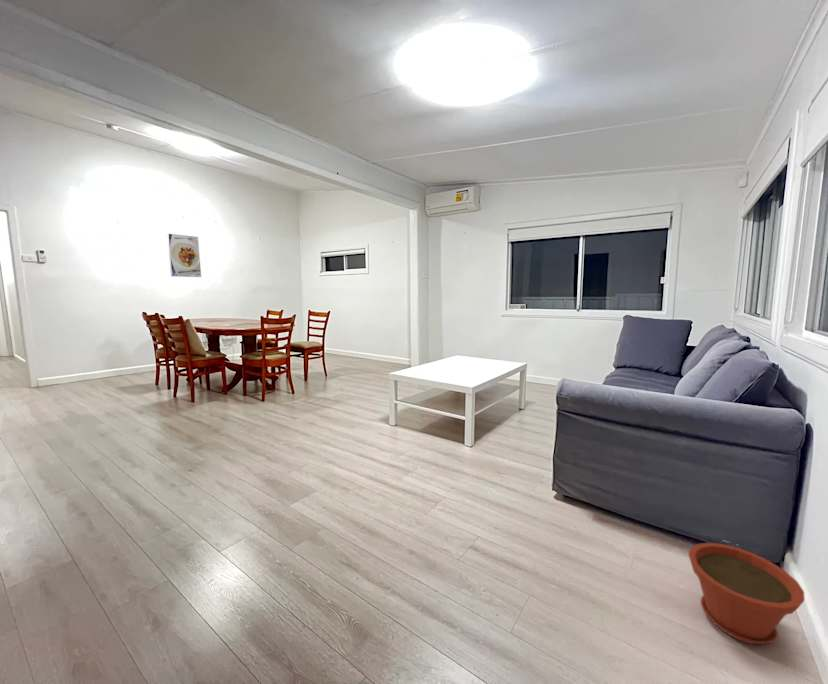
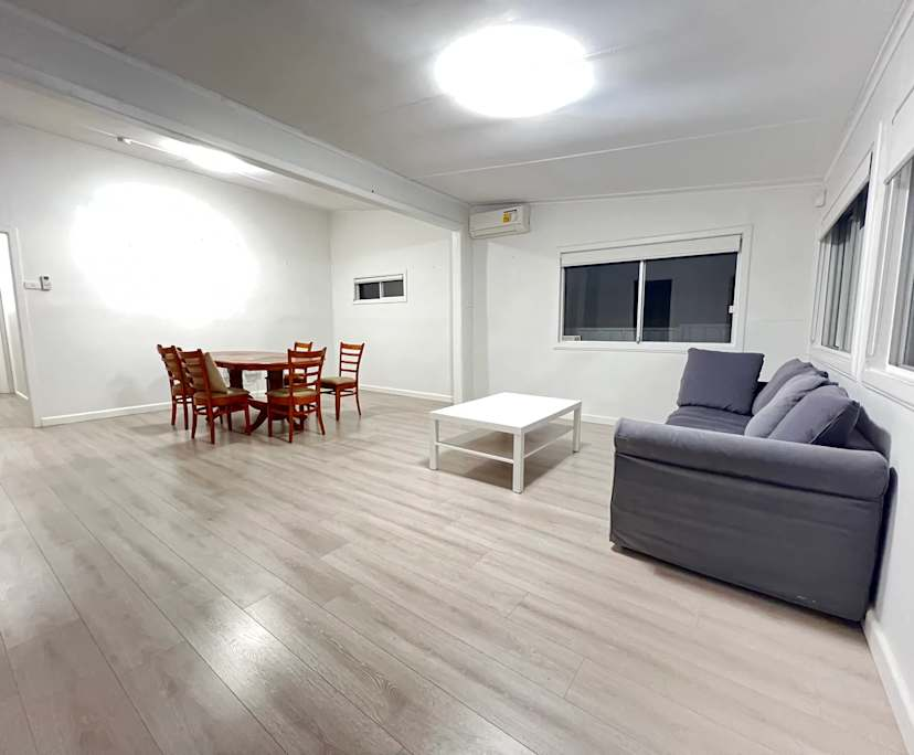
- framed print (184, 256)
- plant pot (739, 597)
